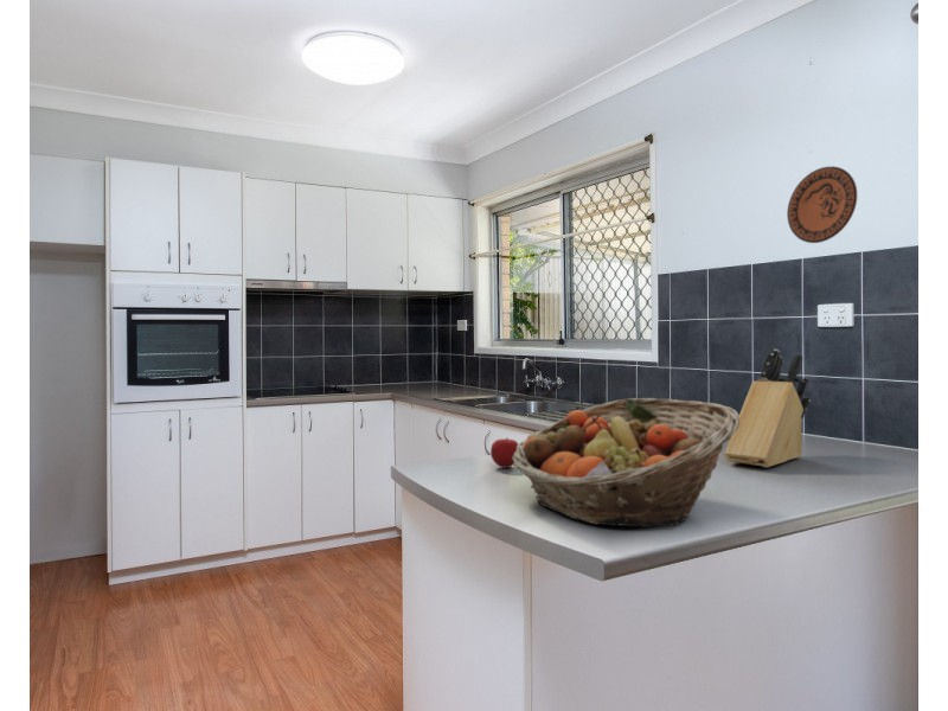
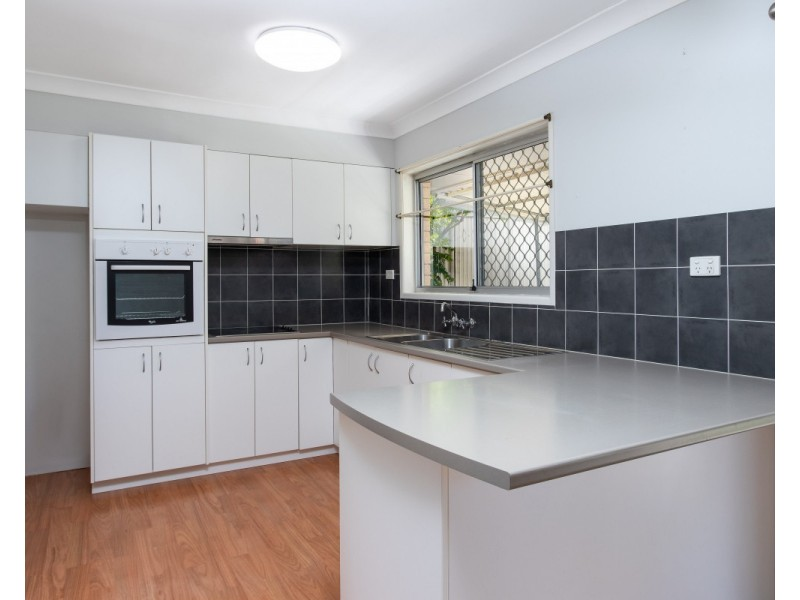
- apple (505, 451)
- knife block (770, 403)
- fruit basket (619, 453)
- decorative plate (821, 205)
